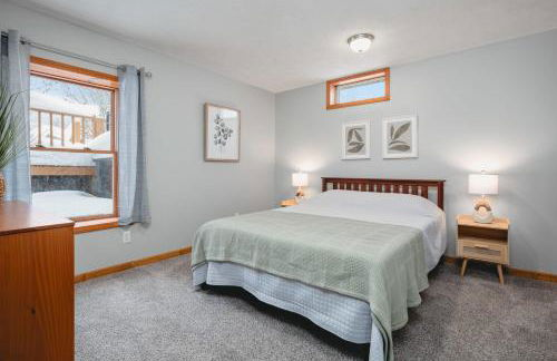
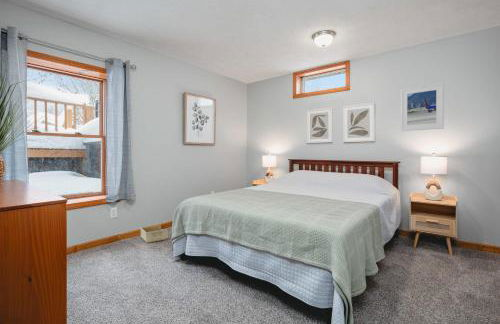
+ storage bin (154, 233)
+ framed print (421, 108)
